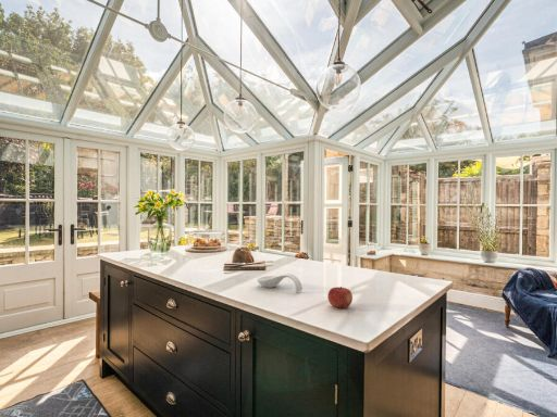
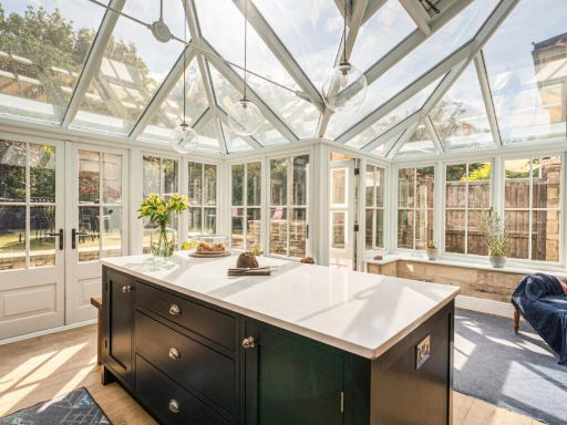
- spoon rest (278, 280)
- fruit (339, 295)
